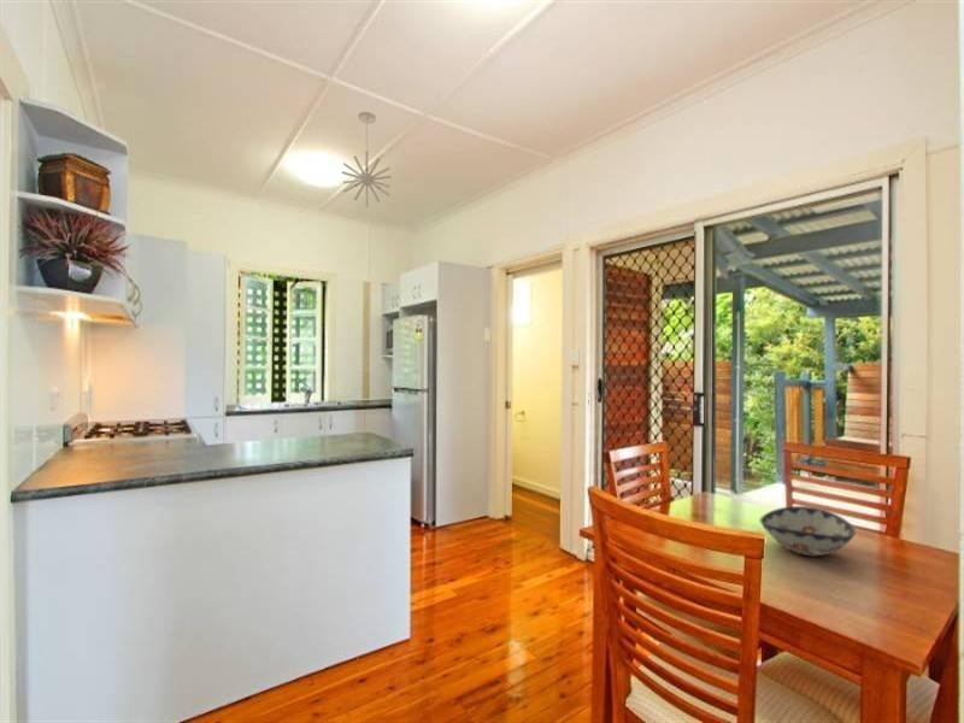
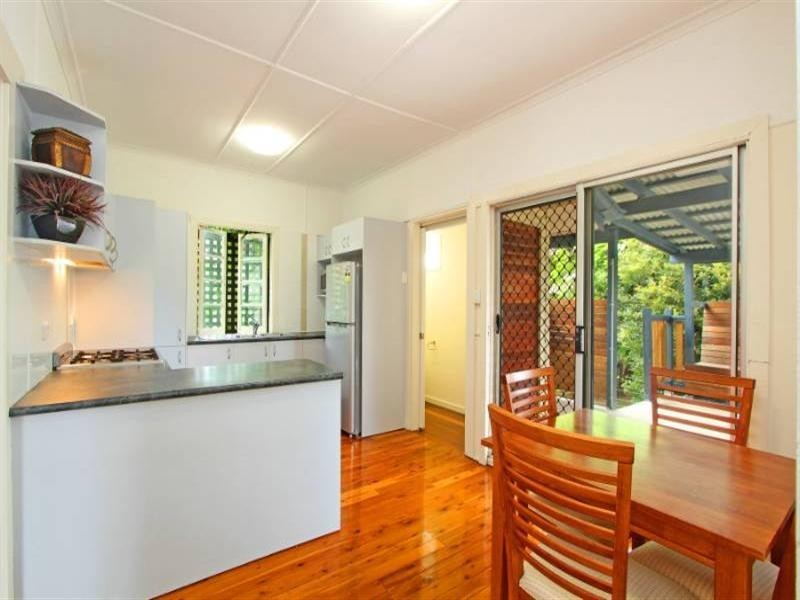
- pendant light (366, 159)
- decorative bowl (805, 534)
